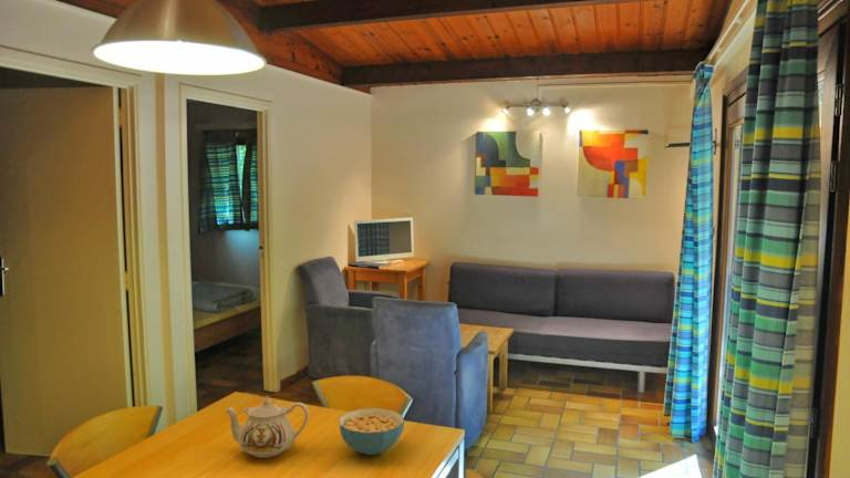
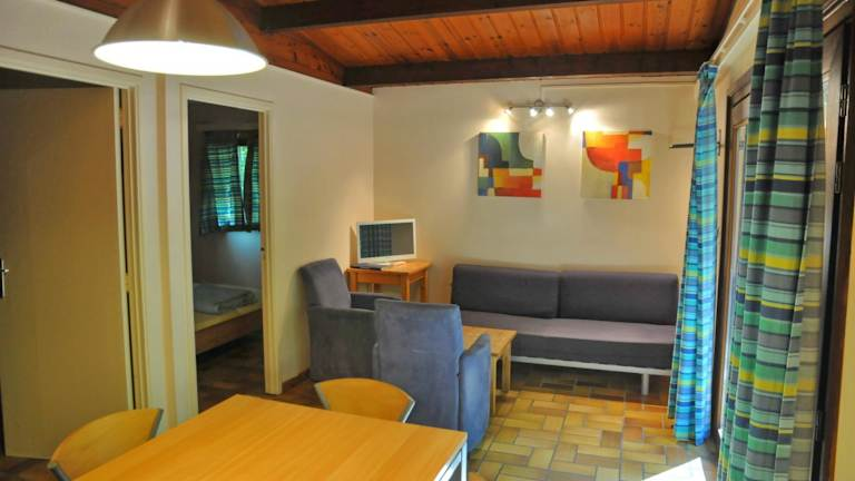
- teapot (267, 424)
- cereal bowl (371, 435)
